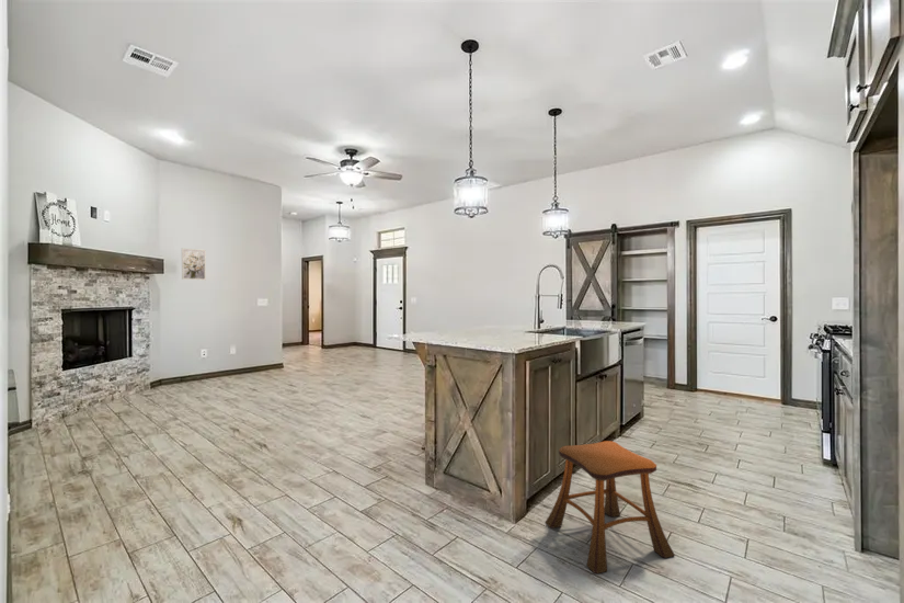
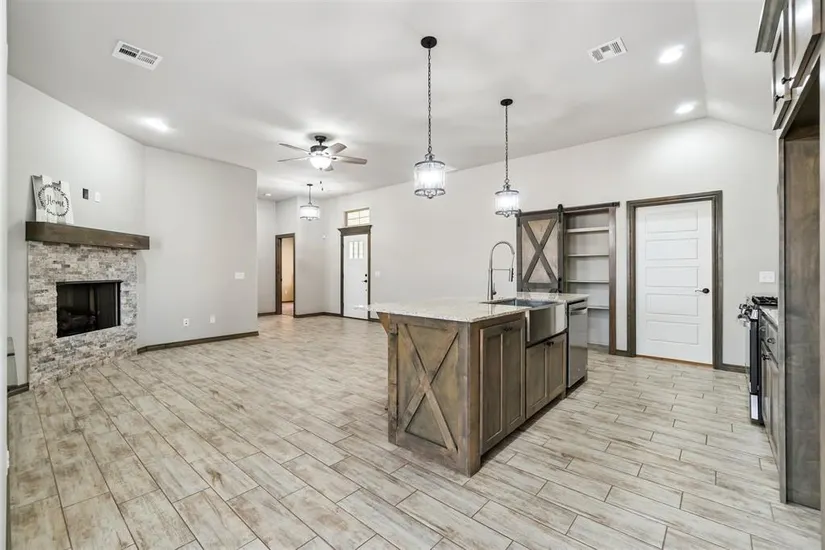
- wall art (193, 264)
- stool (606, 496)
